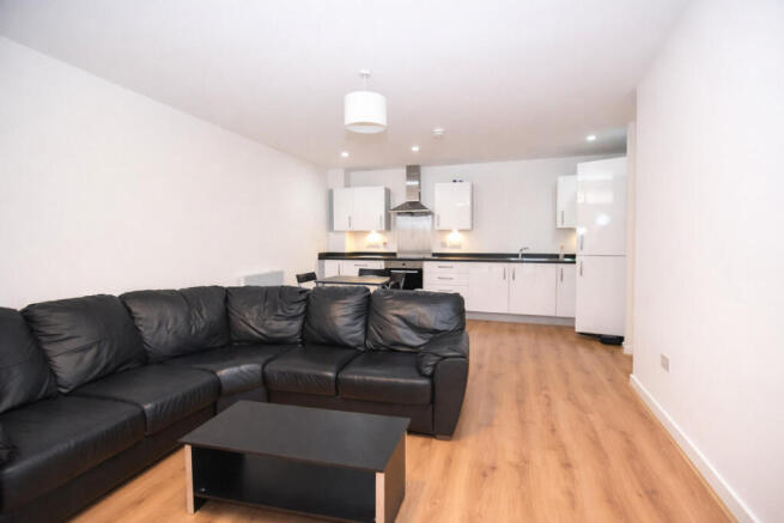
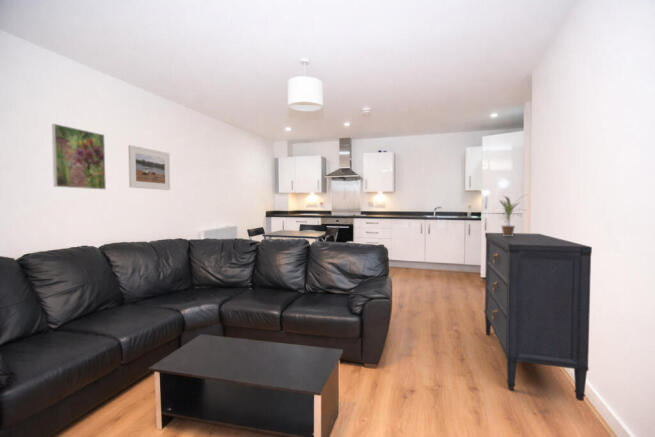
+ potted plant (508, 215)
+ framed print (80, 159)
+ dresser (524, 299)
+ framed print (150, 169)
